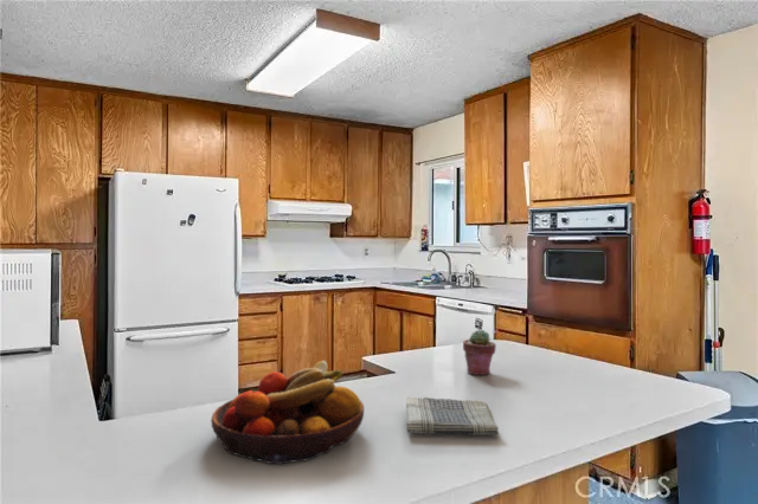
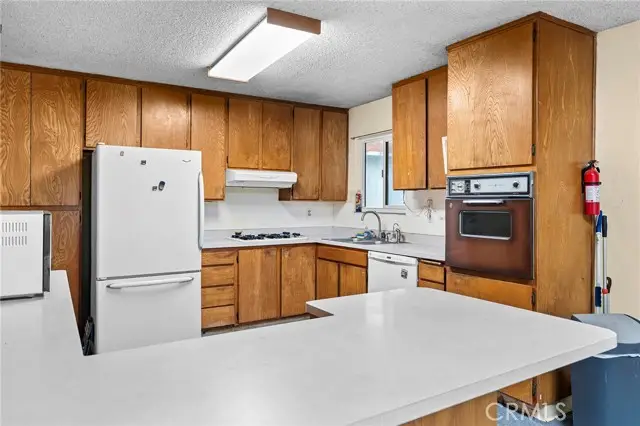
- potted succulent (478, 350)
- fruit bowl (289, 401)
- dish towel (449, 413)
